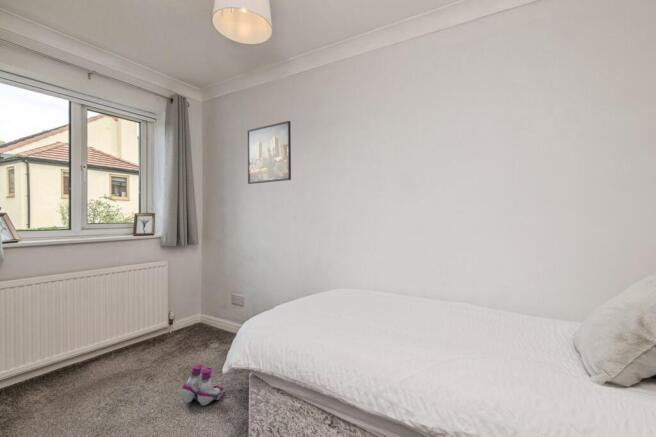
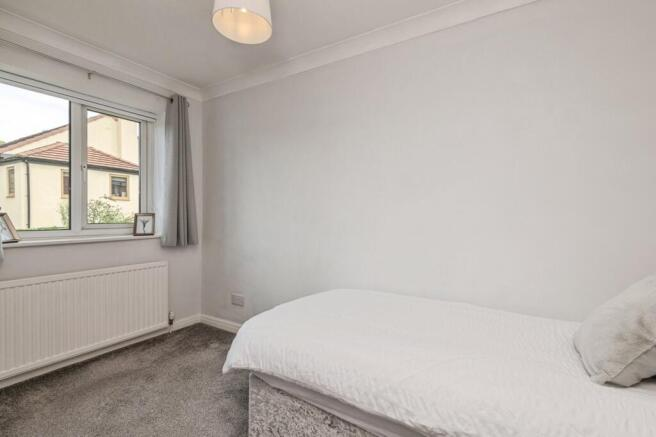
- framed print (268, 153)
- boots (203, 382)
